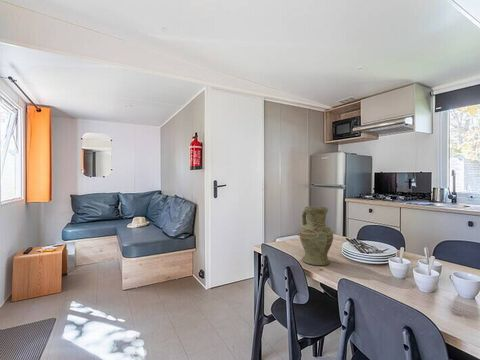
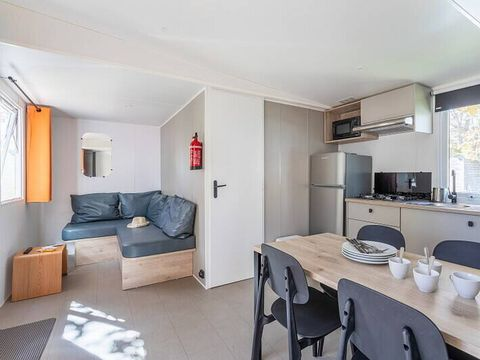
- vase (315, 233)
